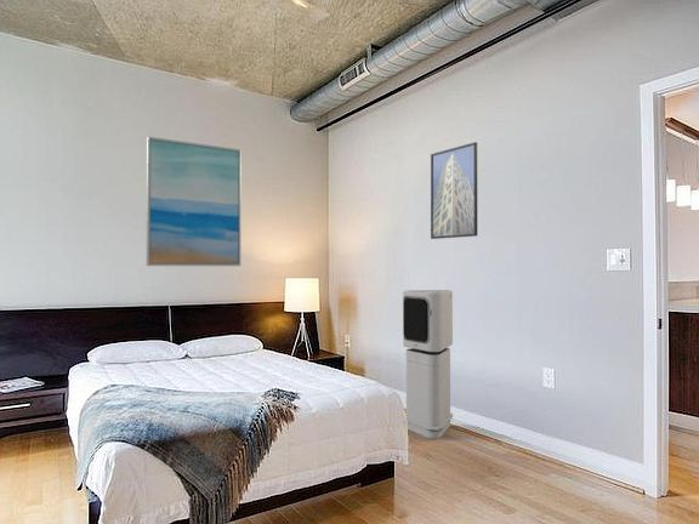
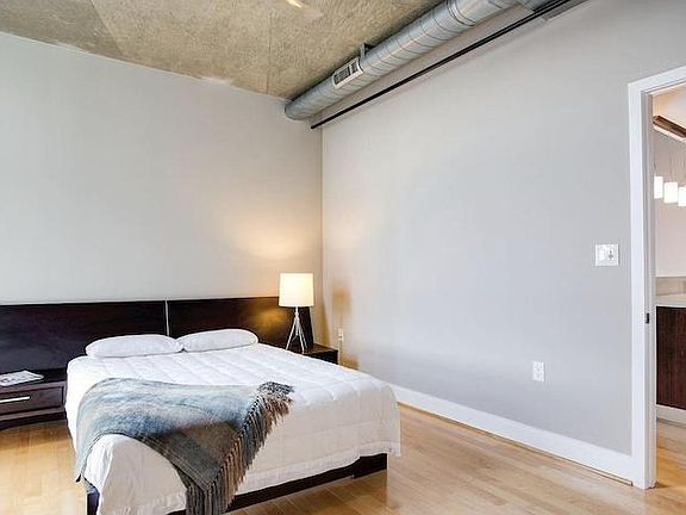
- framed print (453, 193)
- air purifier (433, 359)
- wall art (195, 204)
